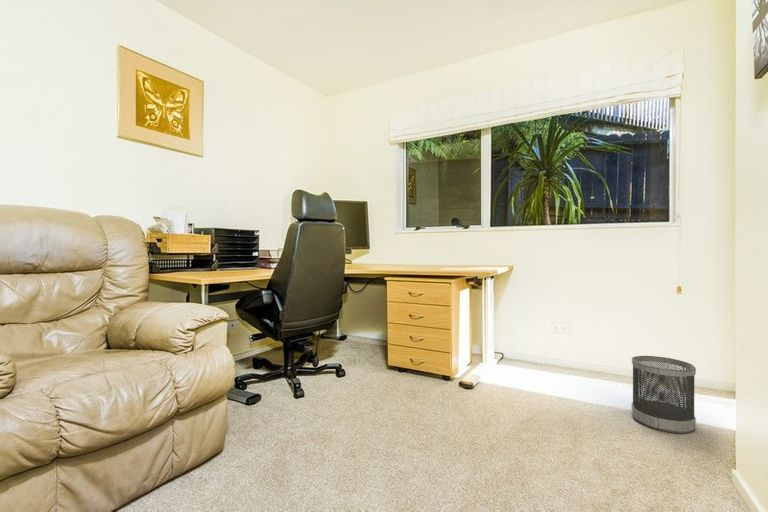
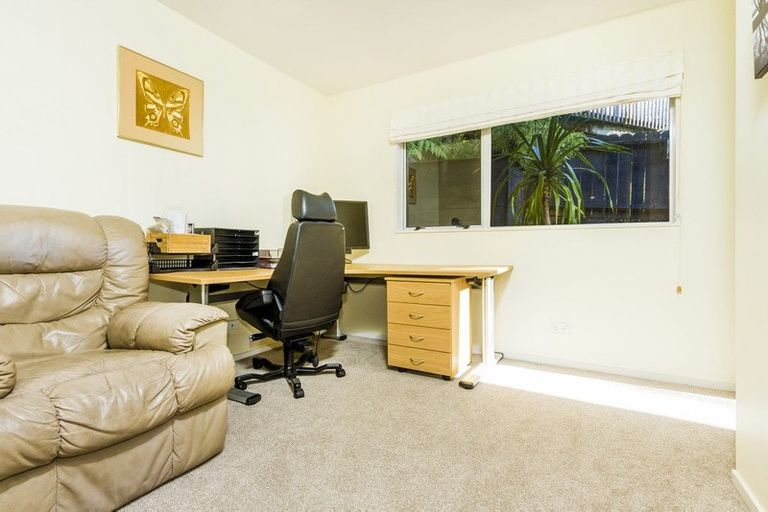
- wastebasket (662, 391)
